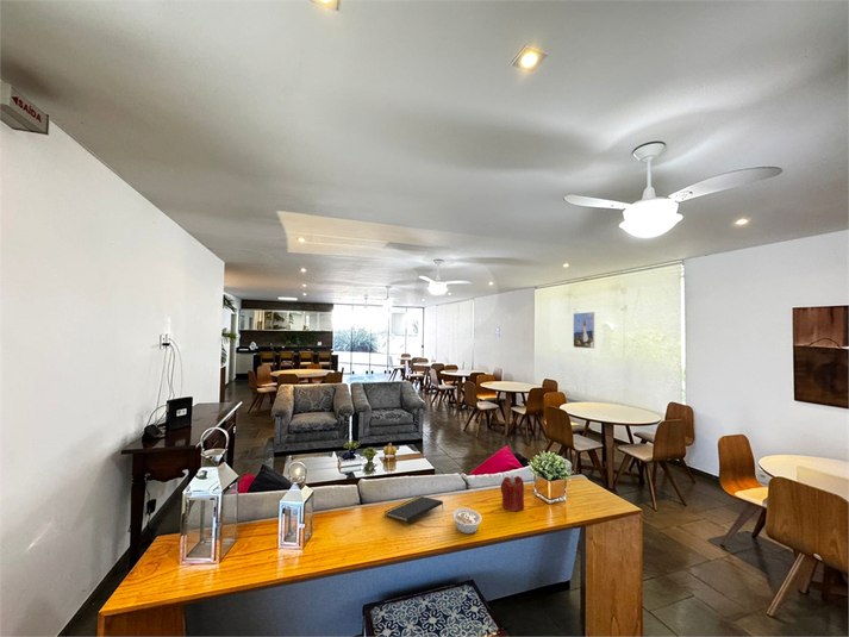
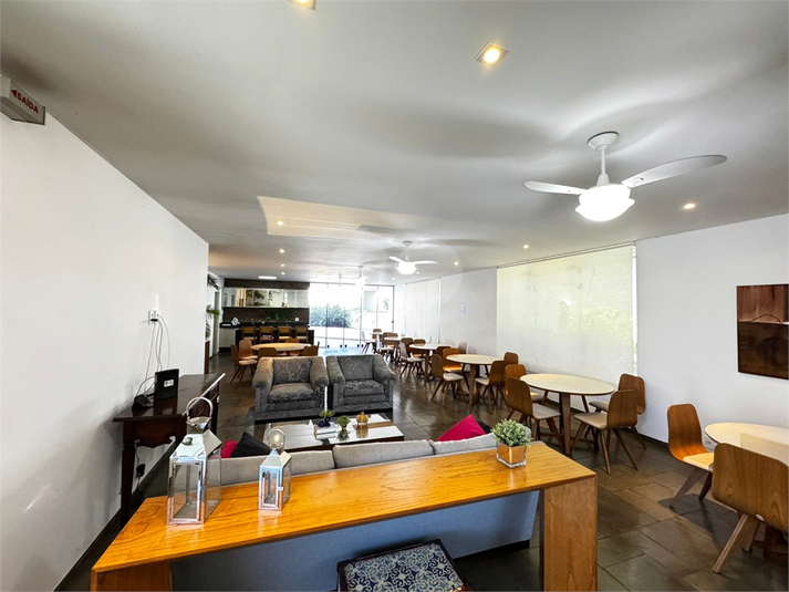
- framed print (583, 330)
- candle (512, 491)
- notepad (413, 507)
- legume (467, 520)
